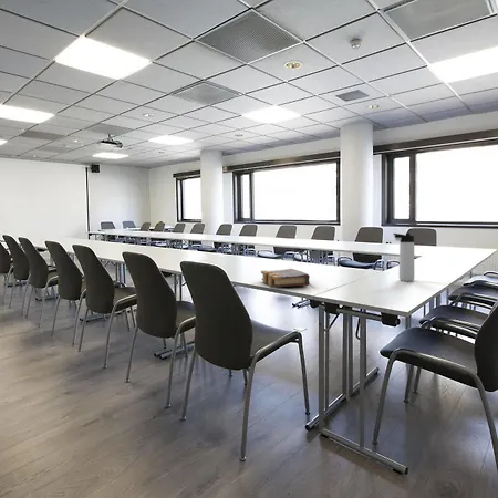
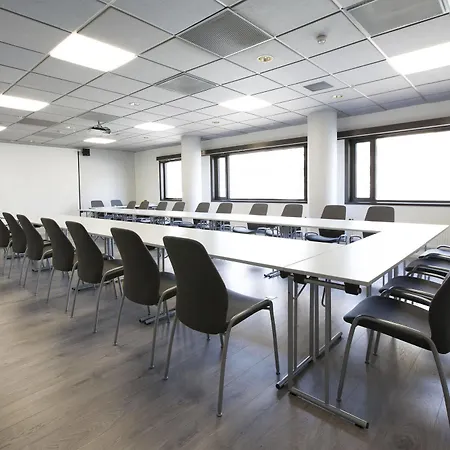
- book (283, 277)
- thermos bottle (403, 257)
